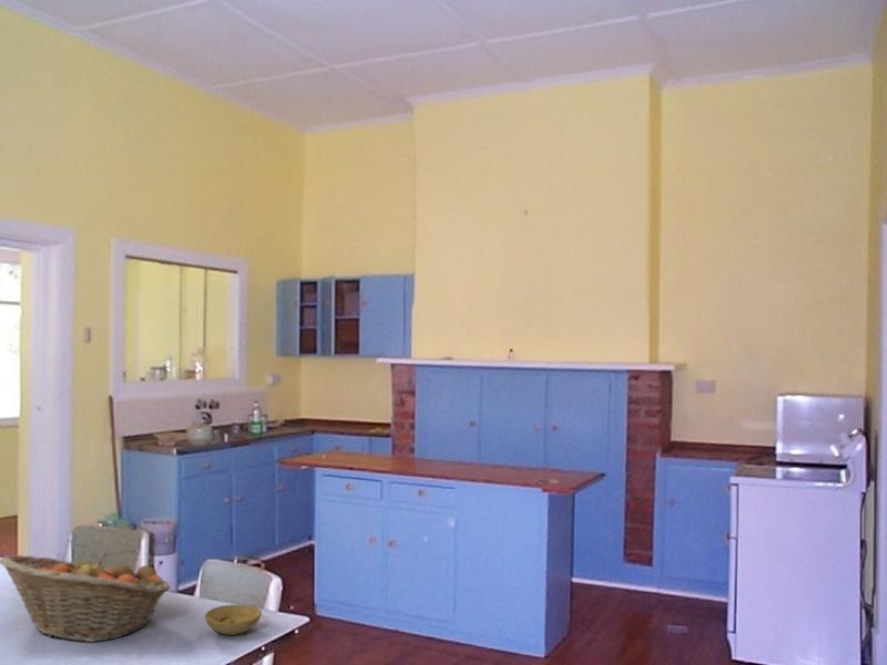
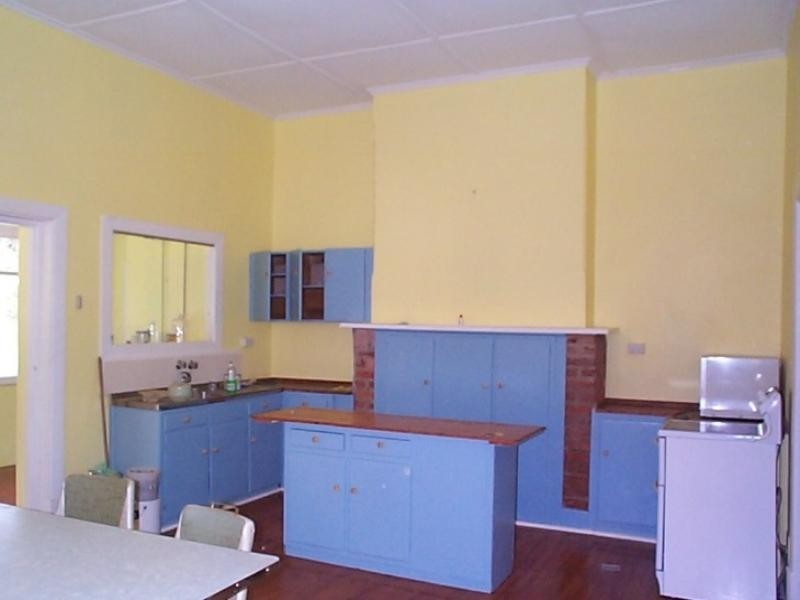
- fruit basket (85, 586)
- bowl (233, 621)
